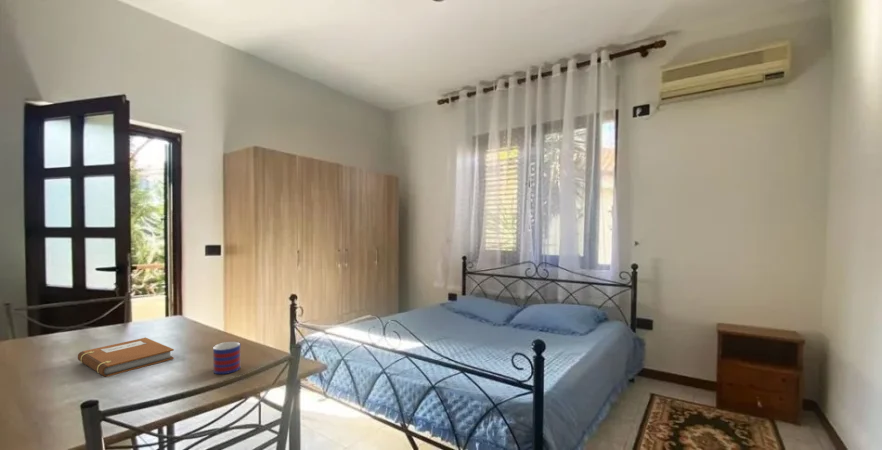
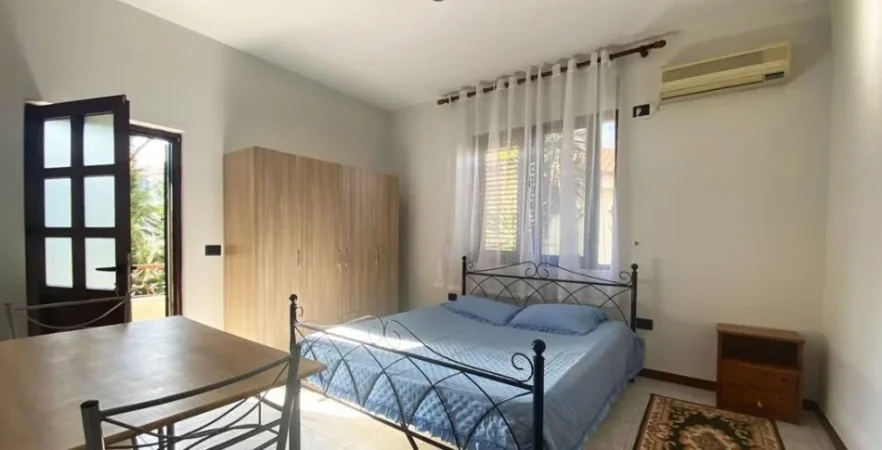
- notebook (125, 355)
- mug (225, 355)
